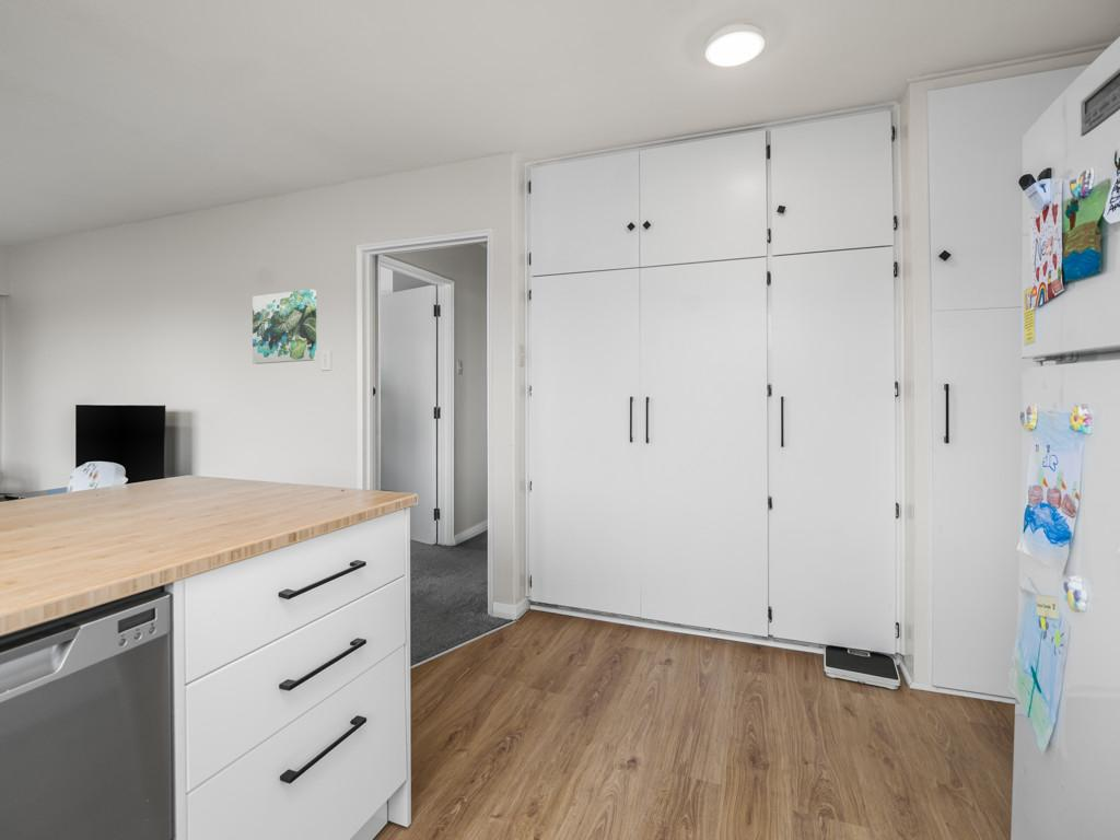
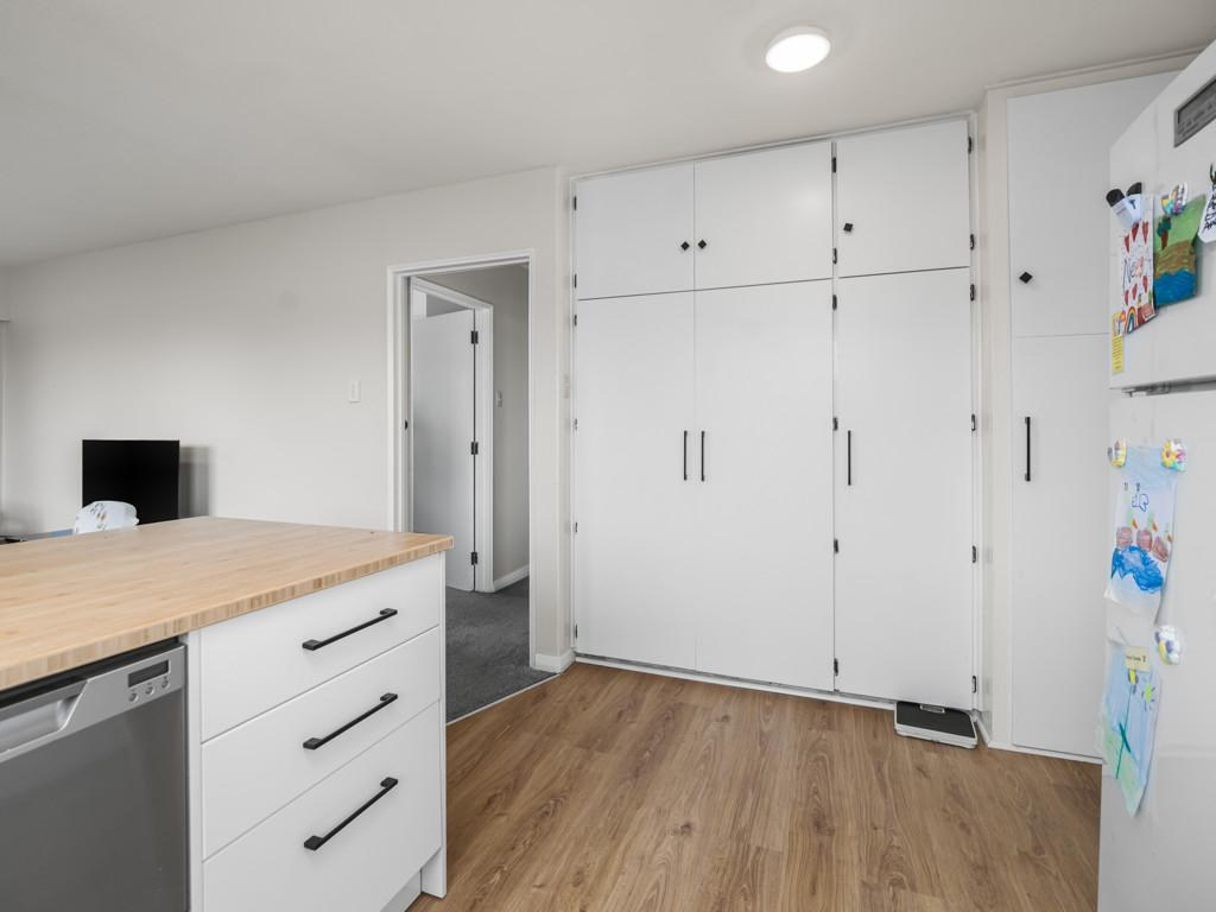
- wall art (283, 327)
